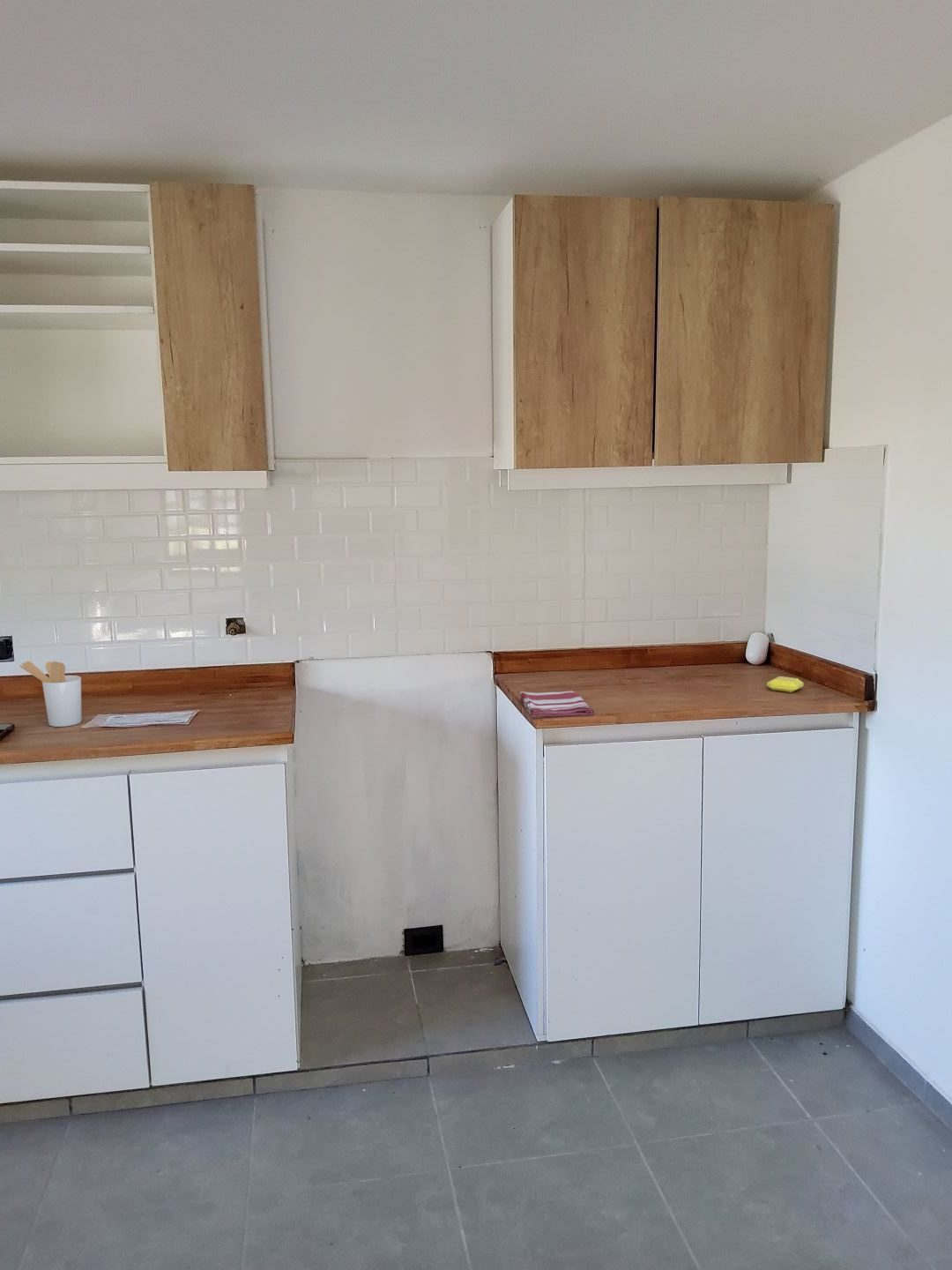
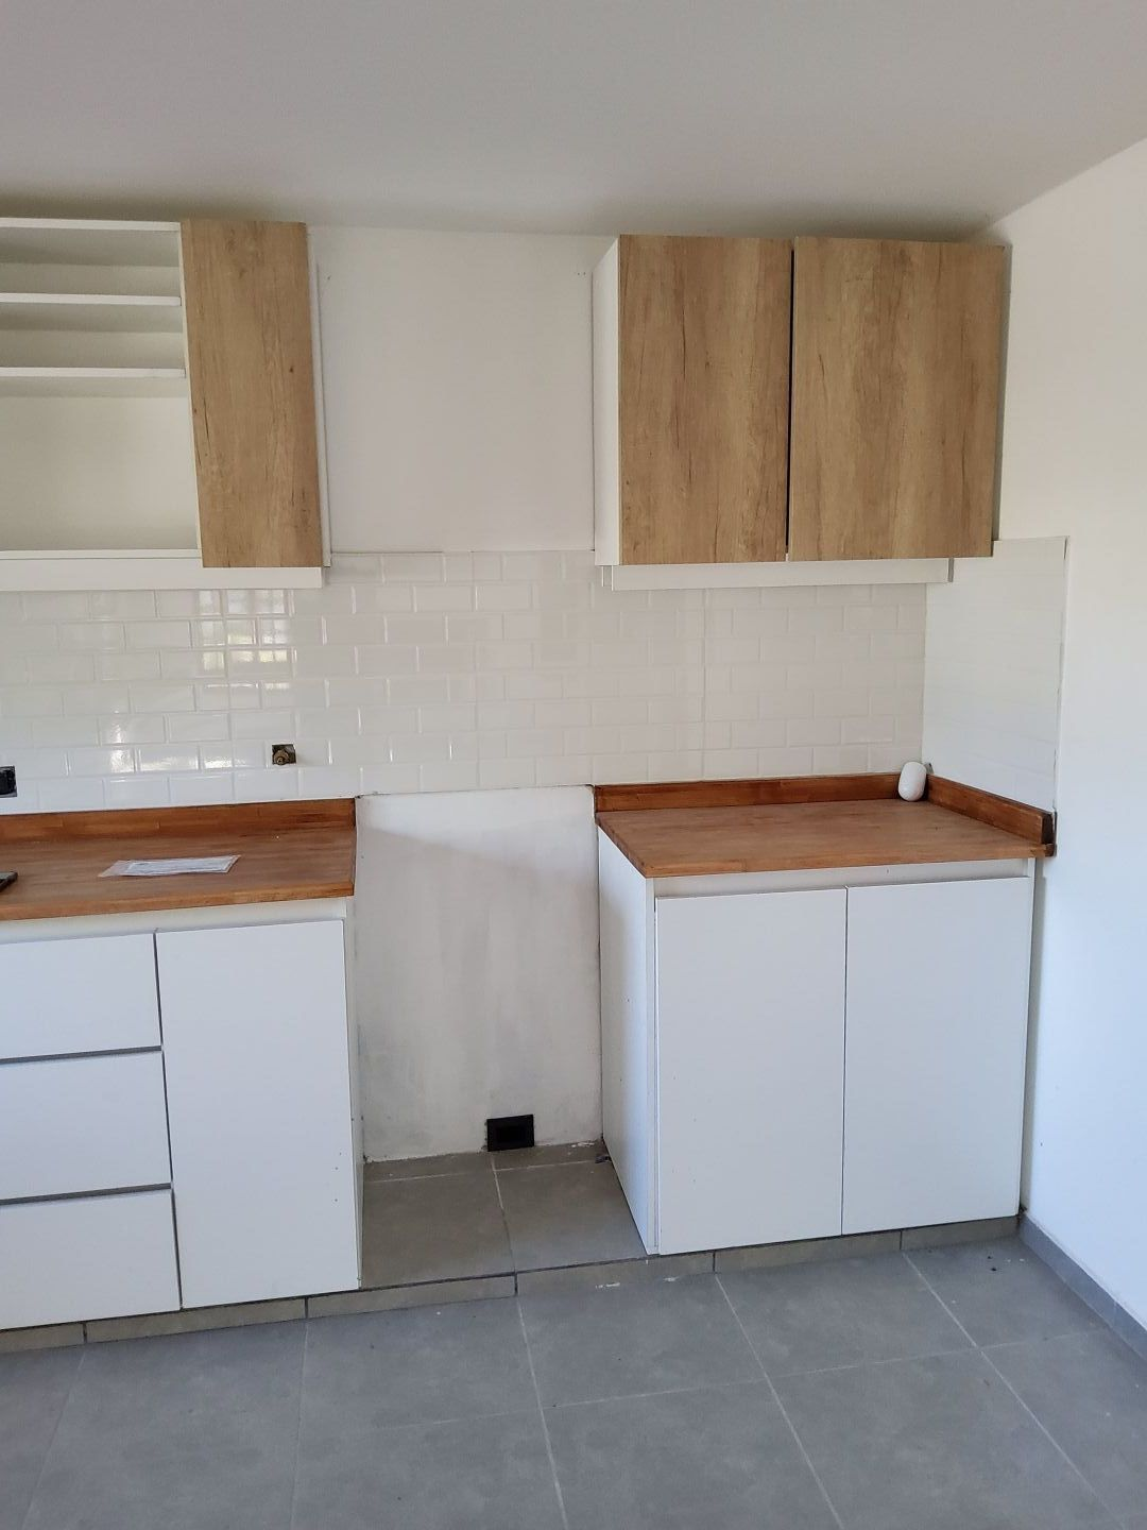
- utensil holder (52, 691)
- soap bar (785, 684)
- dish towel (554, 702)
